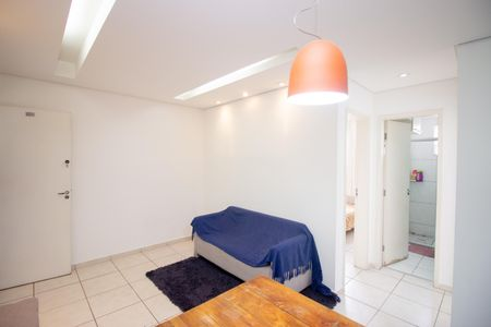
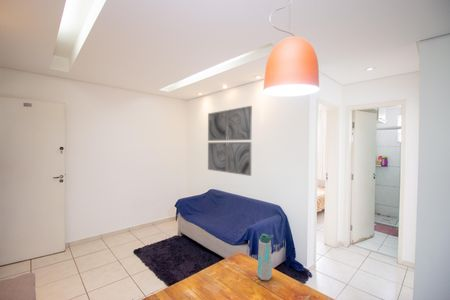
+ water bottle (265, 255)
+ wall art (226, 140)
